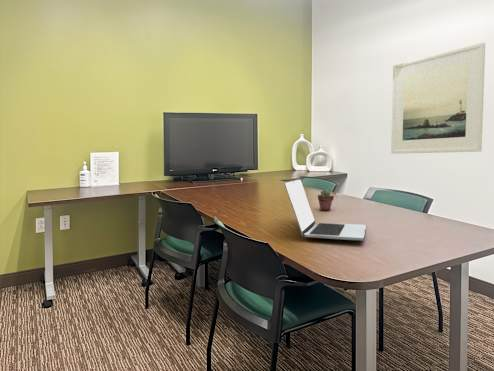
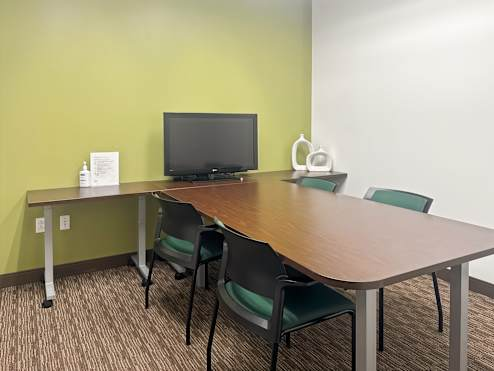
- potted succulent (325, 199)
- laptop (327, 223)
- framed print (433, 104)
